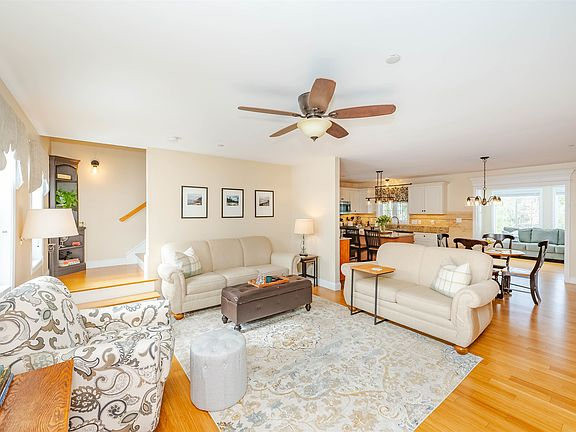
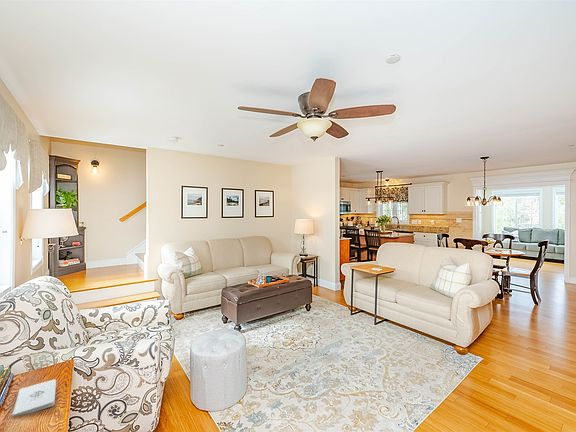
+ notepad (36, 396)
